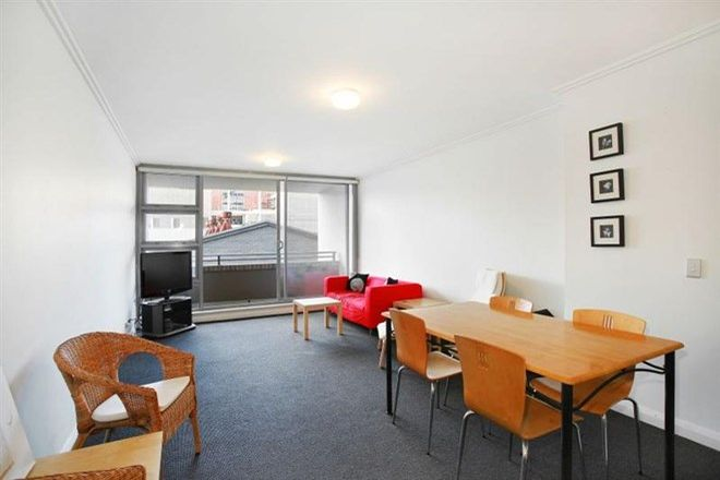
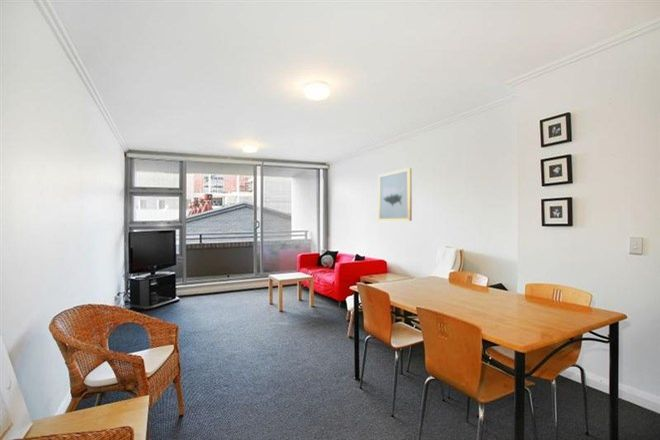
+ wall art (393, 196)
